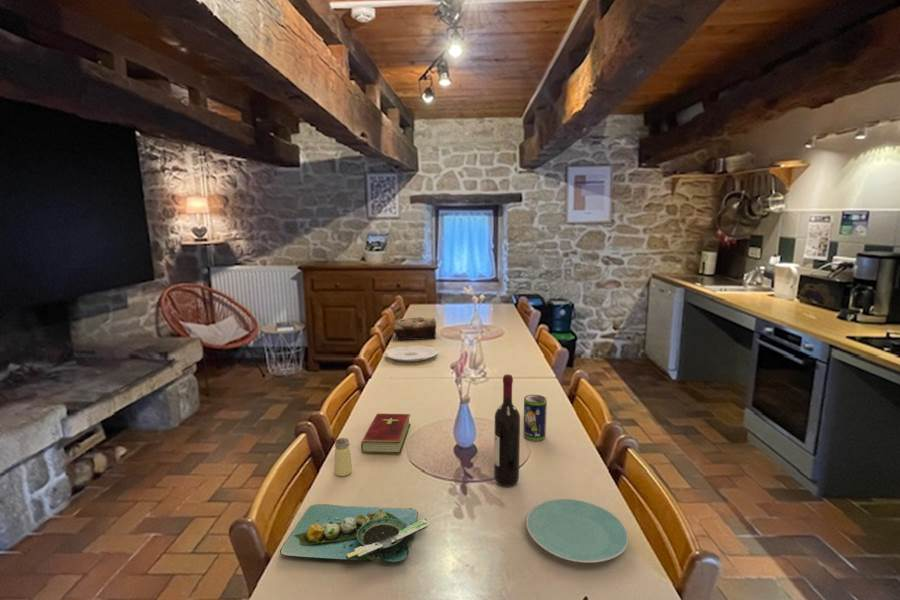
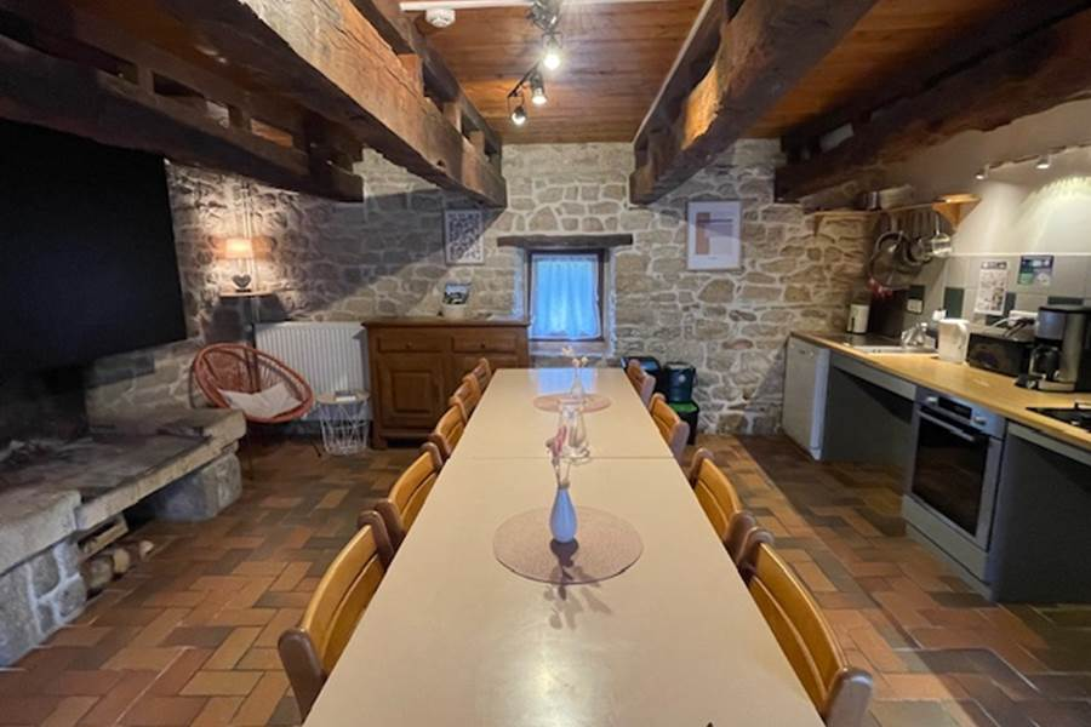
- bread loaf (414, 327)
- plate (575, 531)
- plate (411, 354)
- saltshaker (342, 456)
- wine bottle (507, 429)
- hardcover book (387, 431)
- beverage can (534, 417)
- platter (359, 529)
